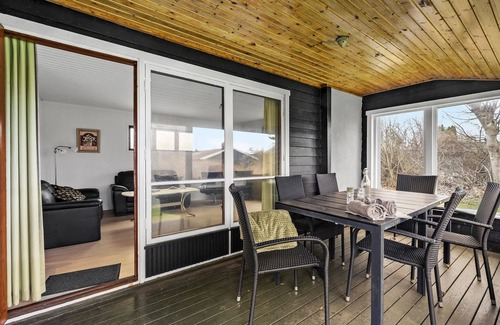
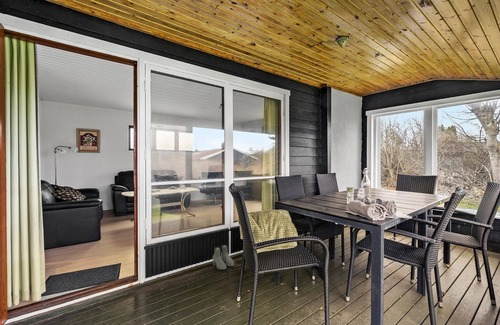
+ boots (223, 256)
